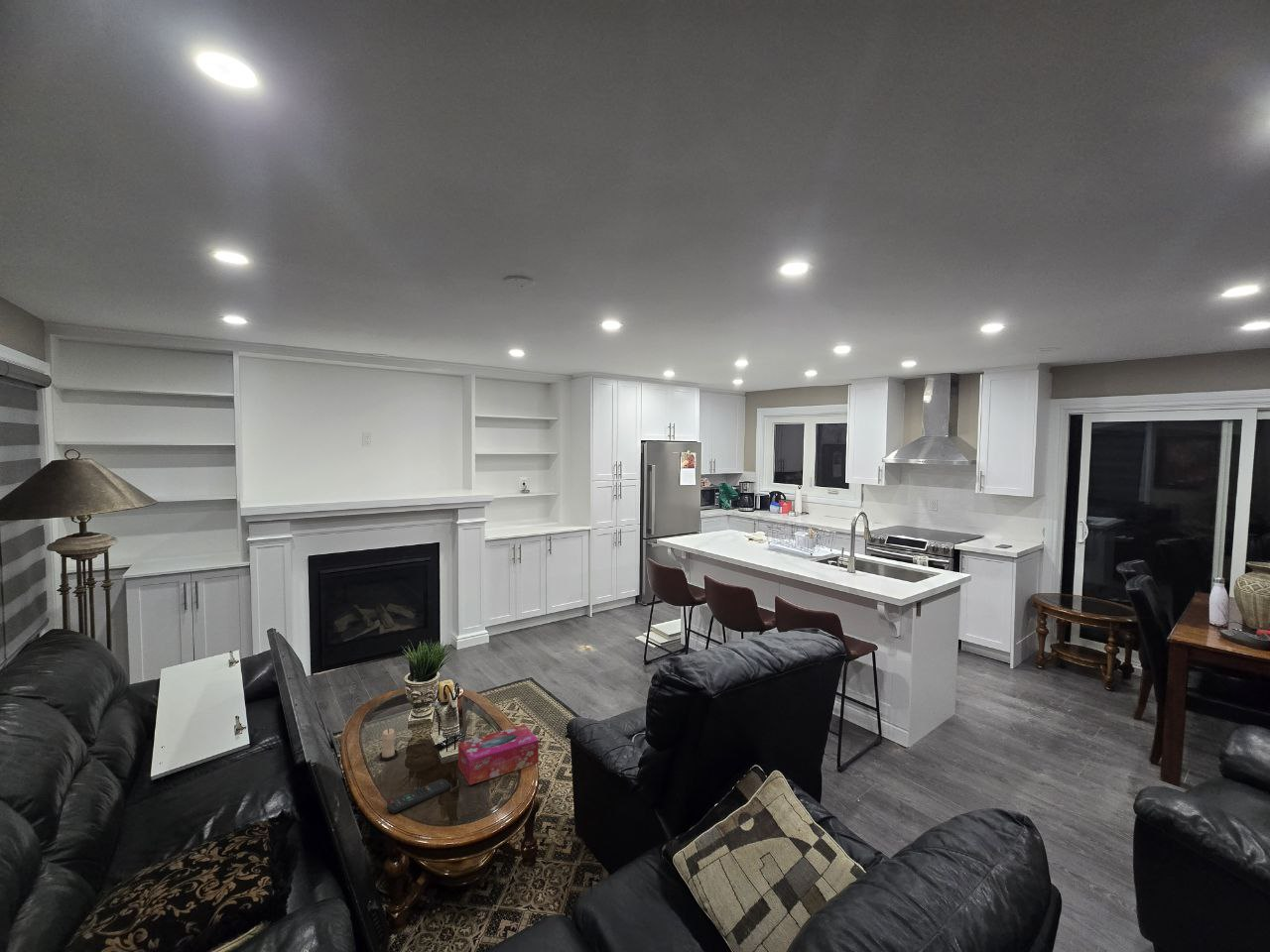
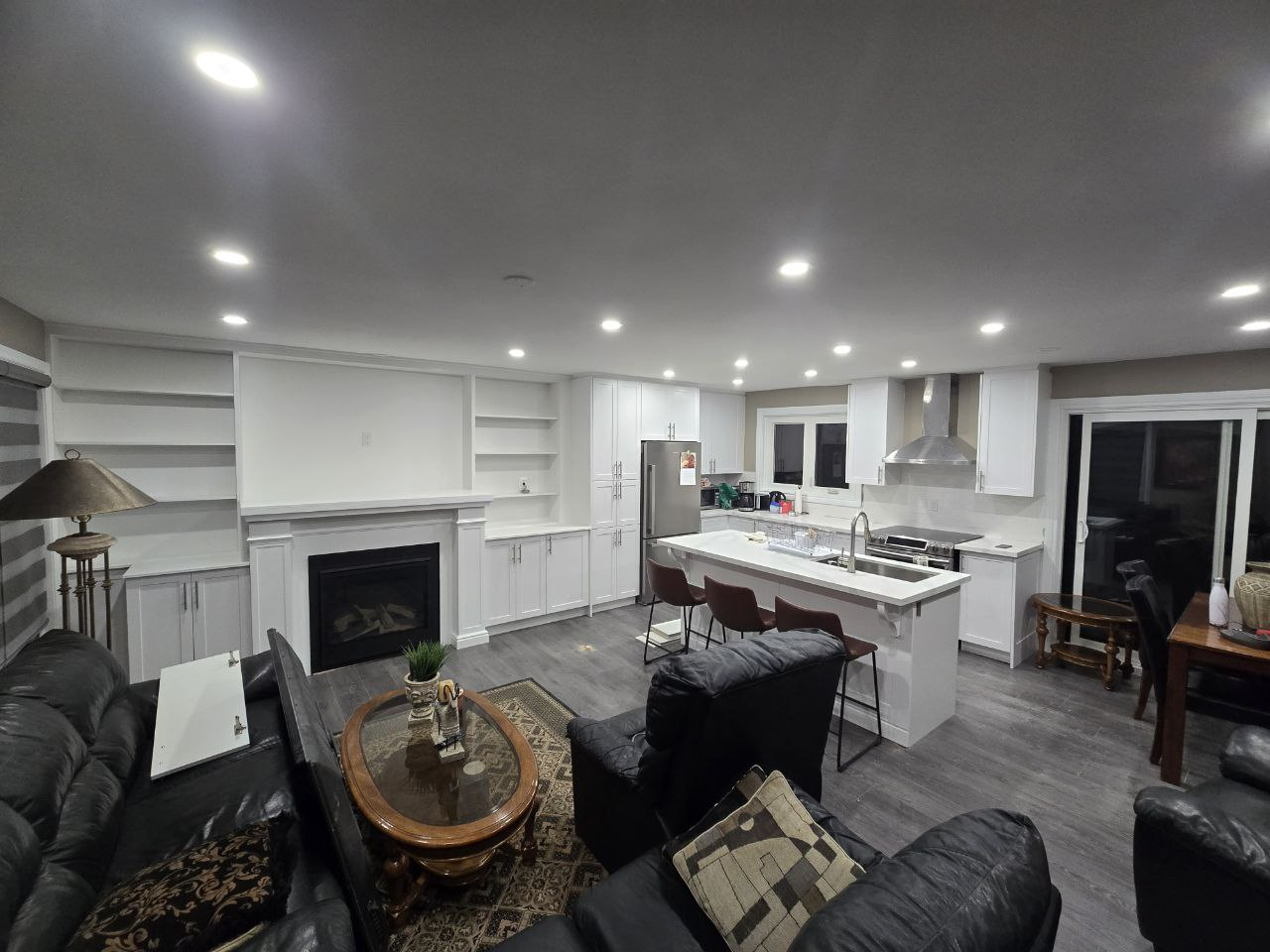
- candle (388, 742)
- tissue box (498, 753)
- remote control (419, 794)
